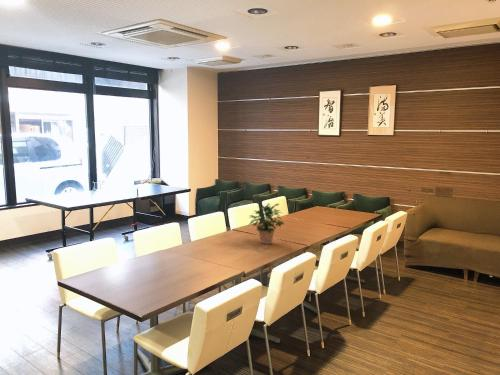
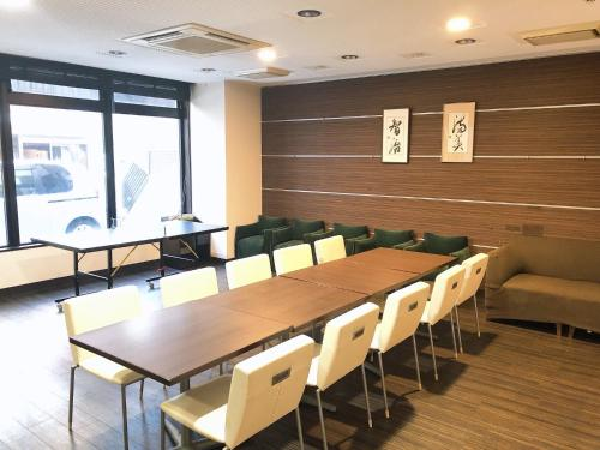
- potted plant (266, 221)
